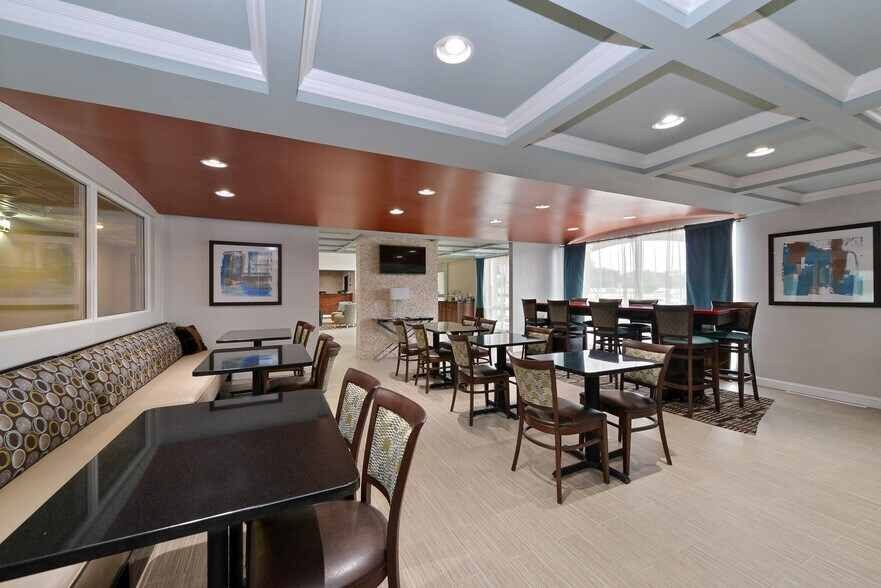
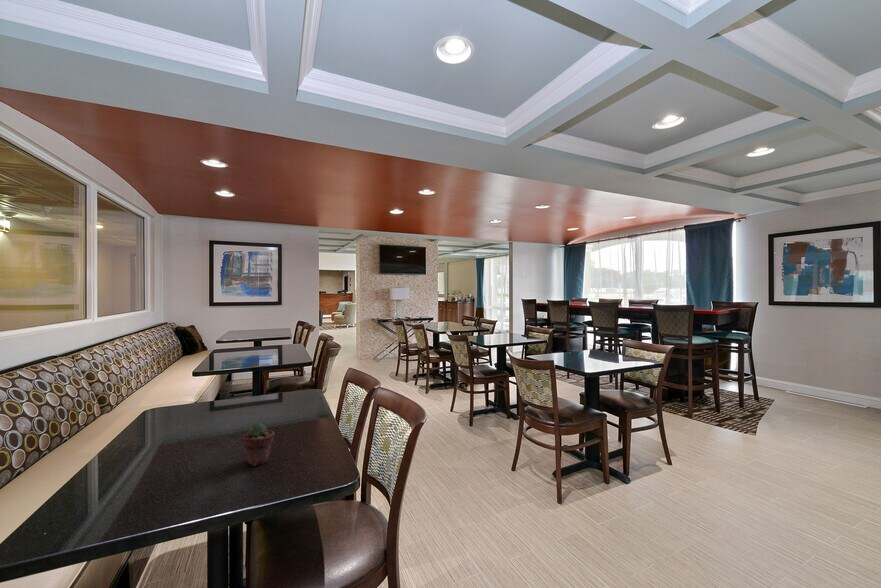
+ potted succulent (258, 442)
